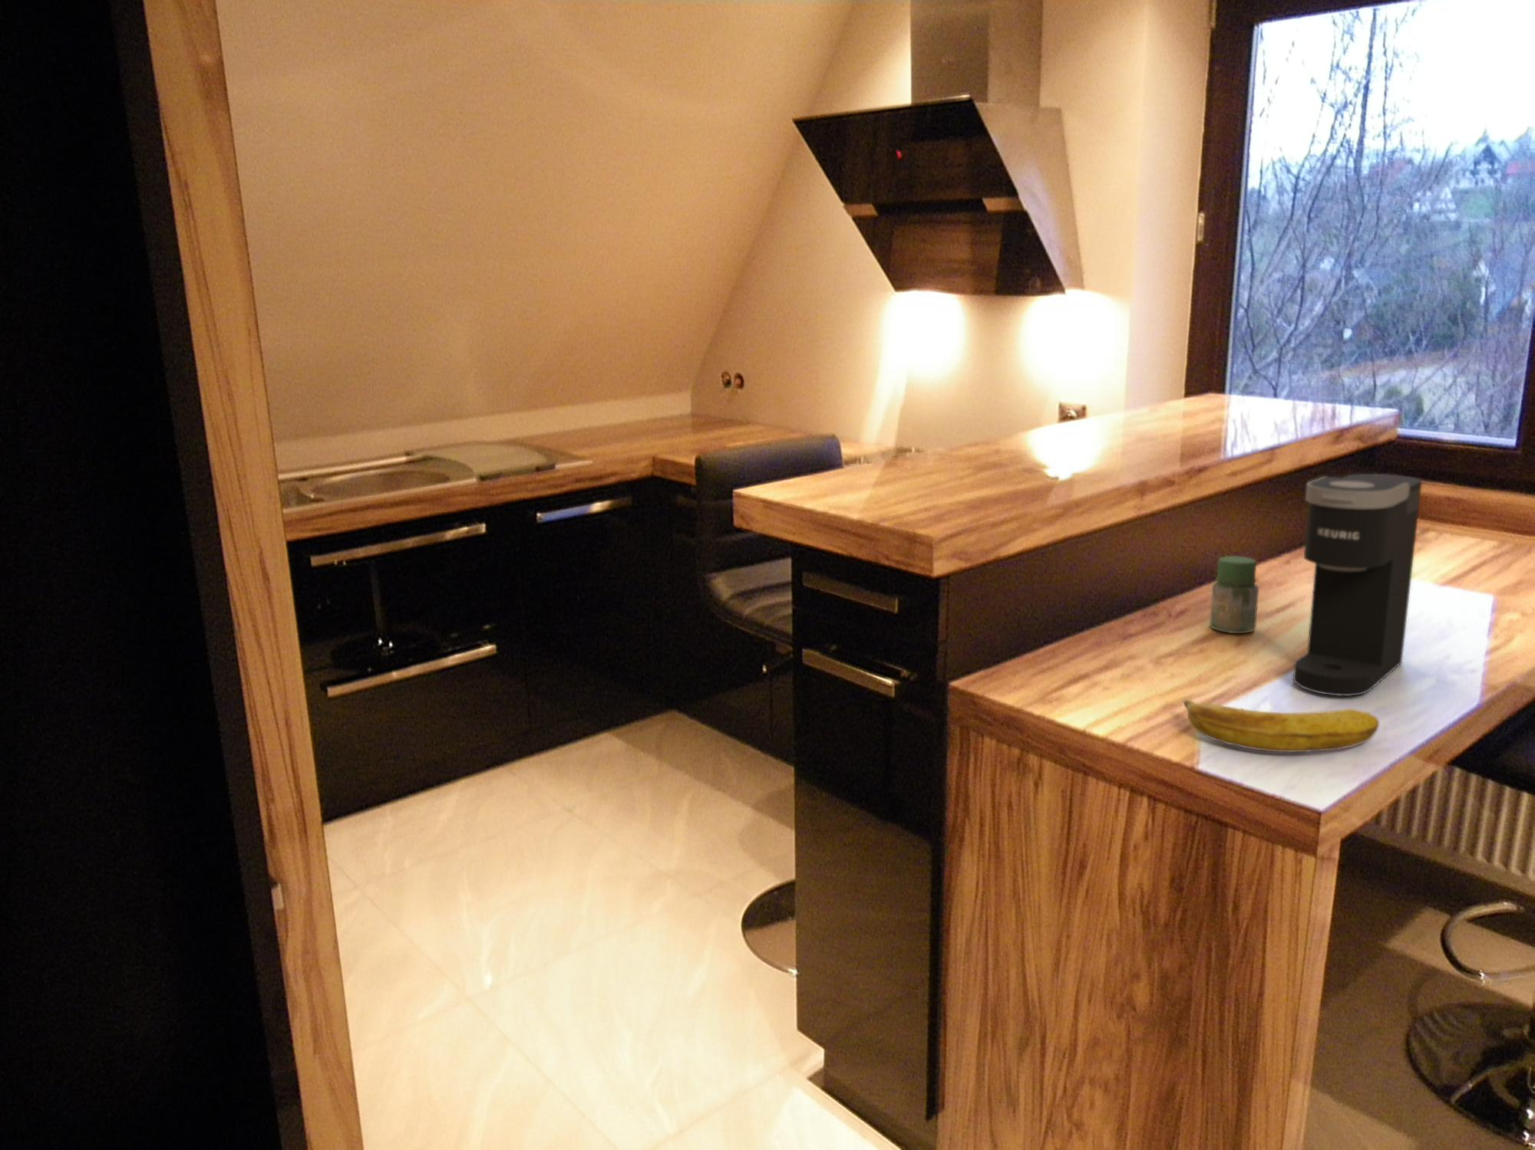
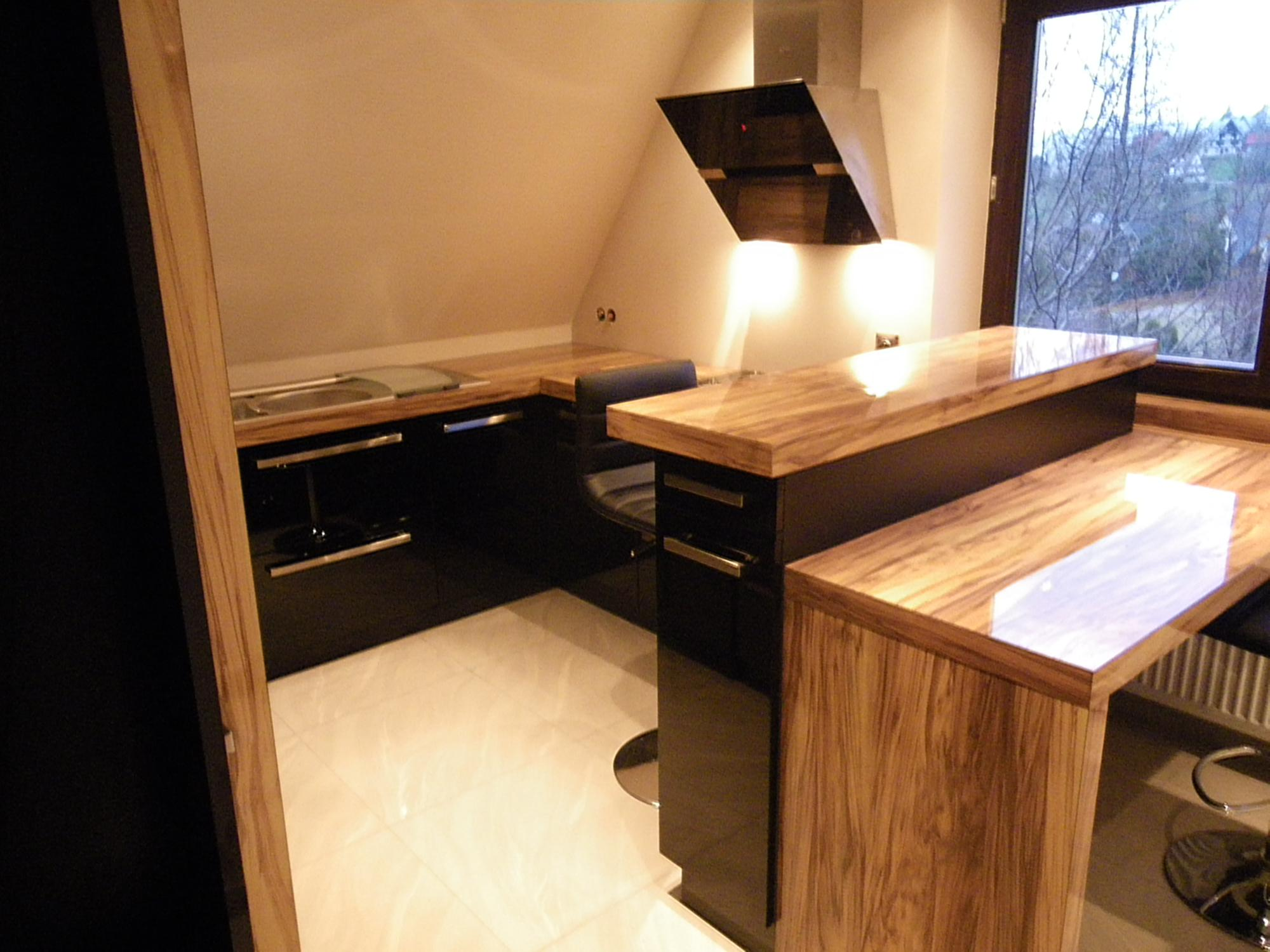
- jar (1235, 593)
- banana (1274, 719)
- coffee maker (1357, 576)
